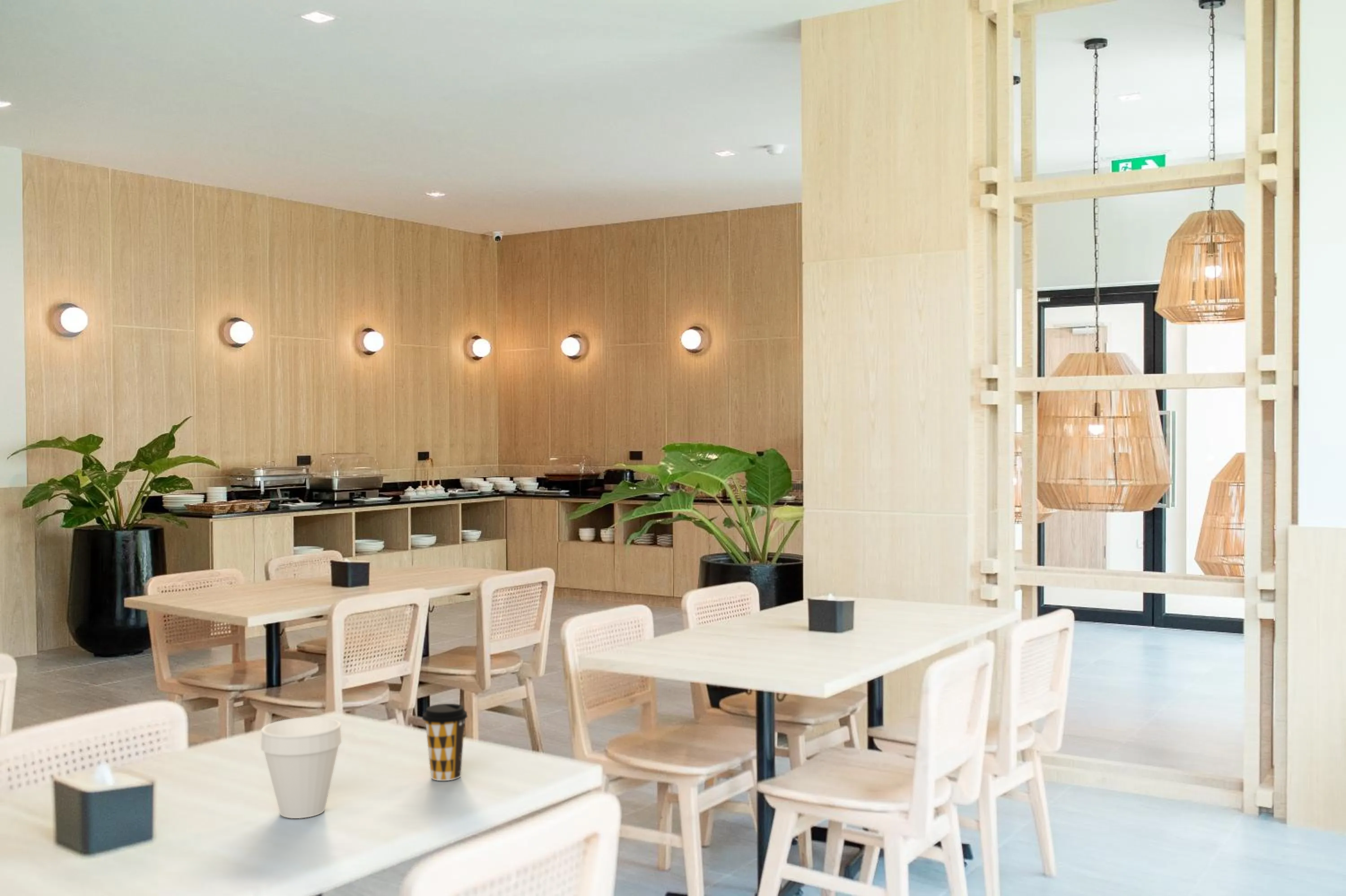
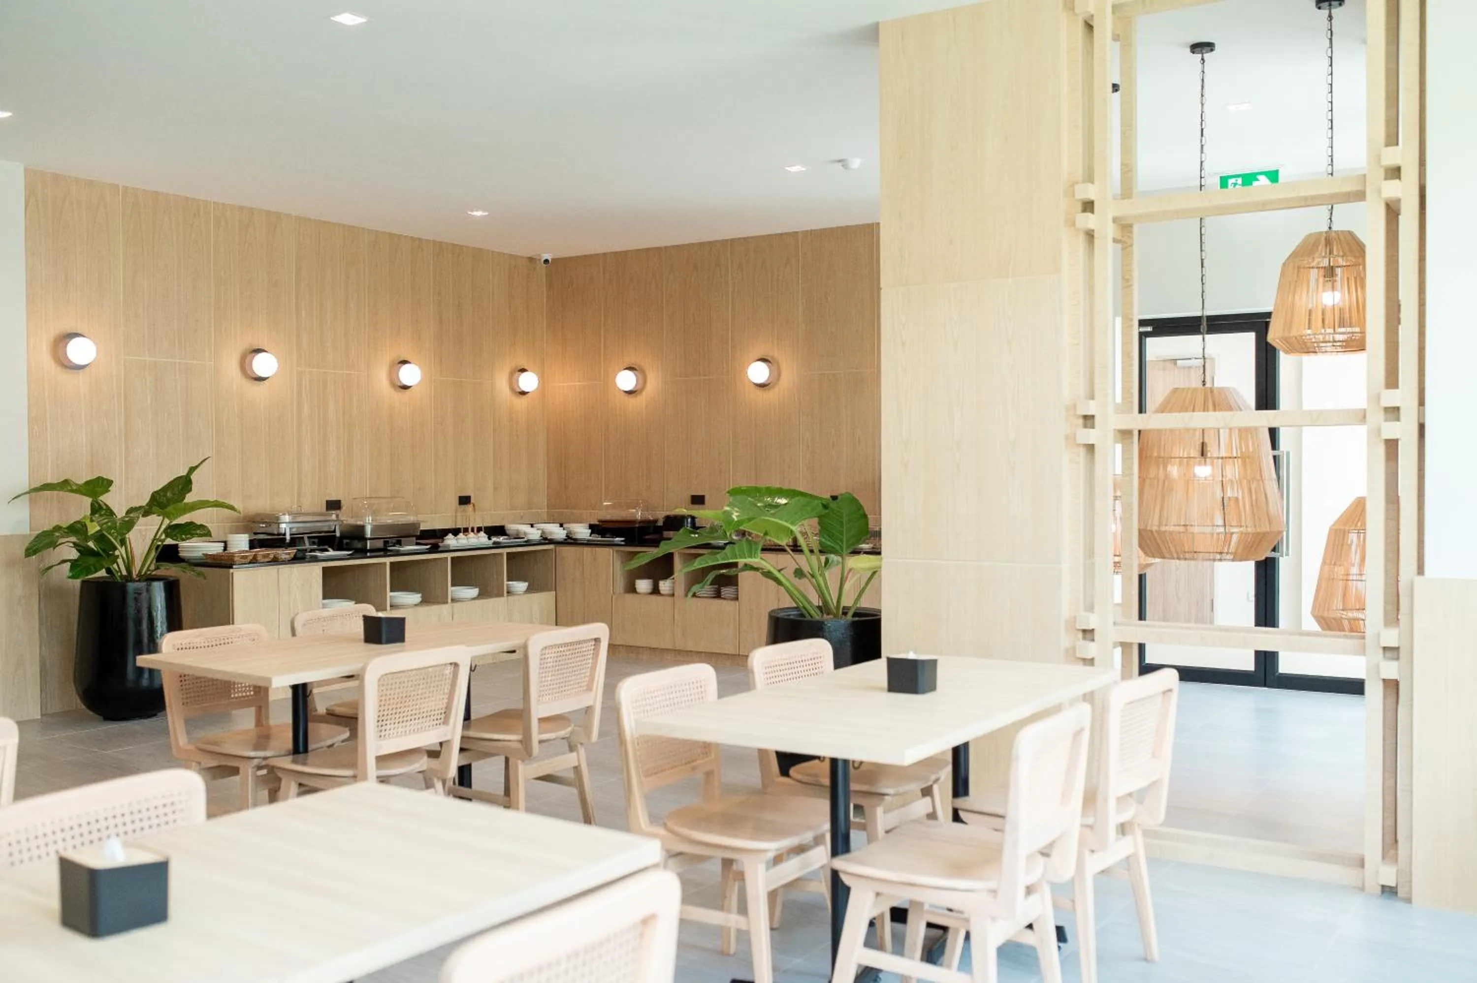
- coffee cup (445, 742)
- cup (302, 769)
